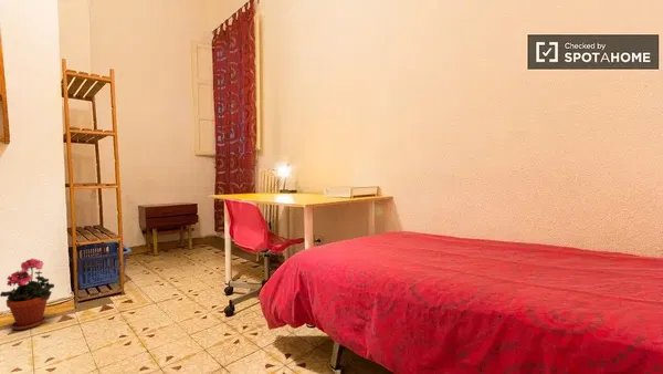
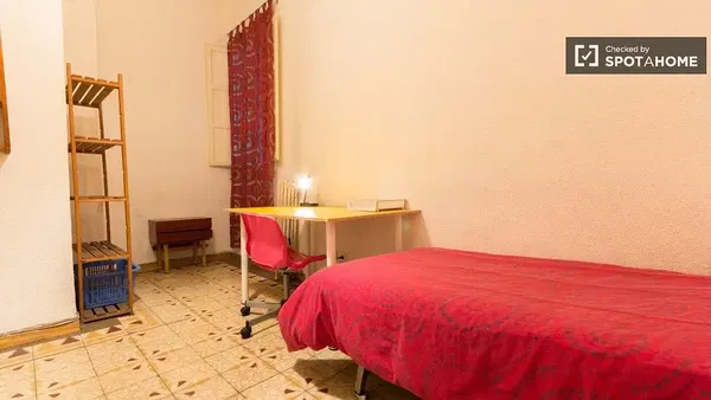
- potted plant (28, 291)
